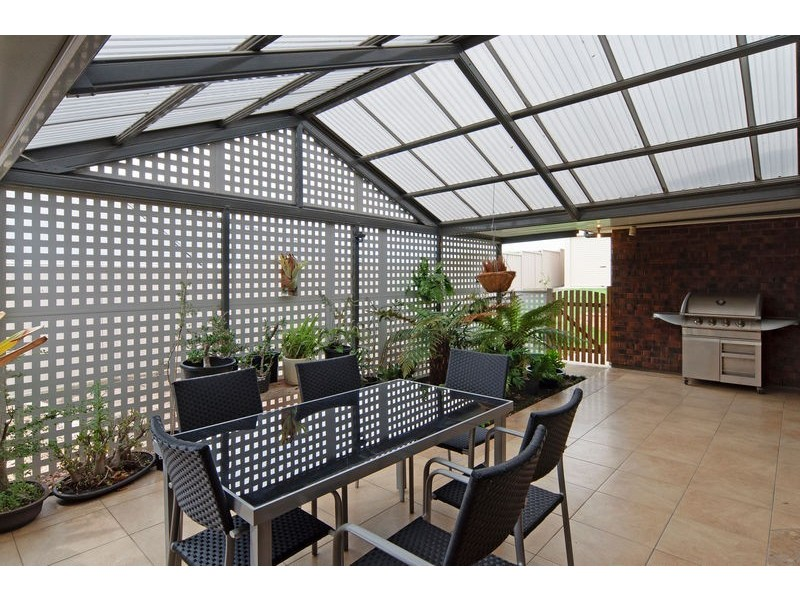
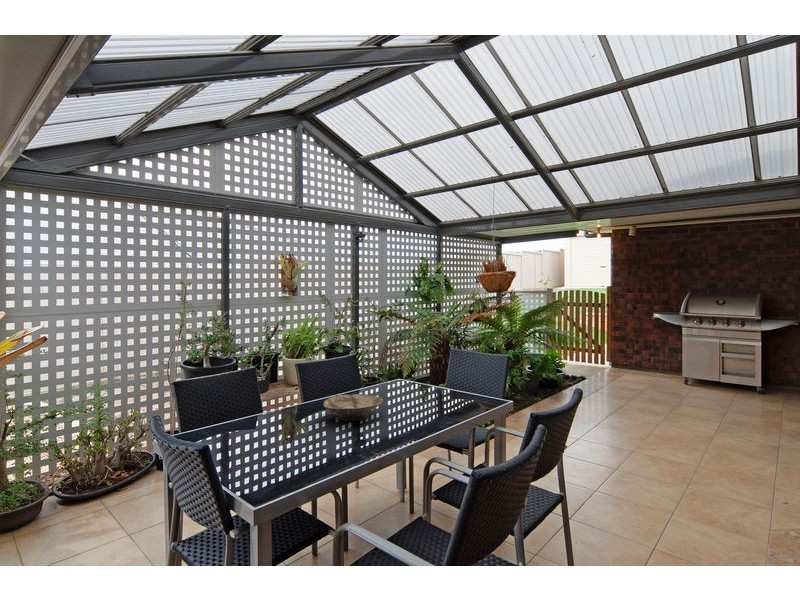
+ bowl (353, 408)
